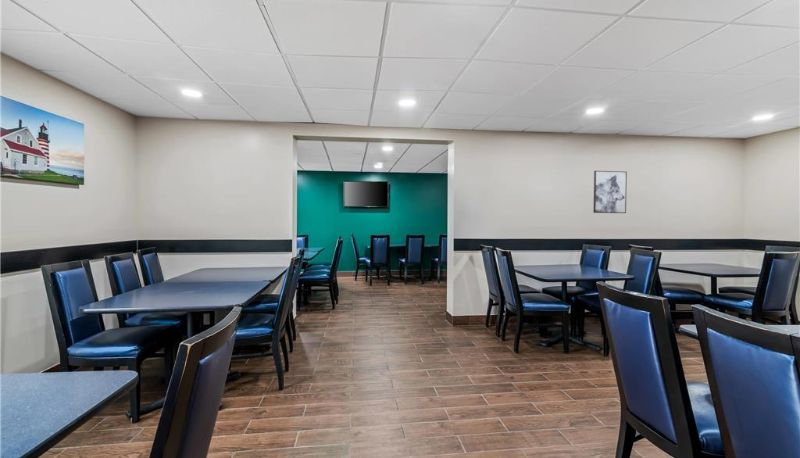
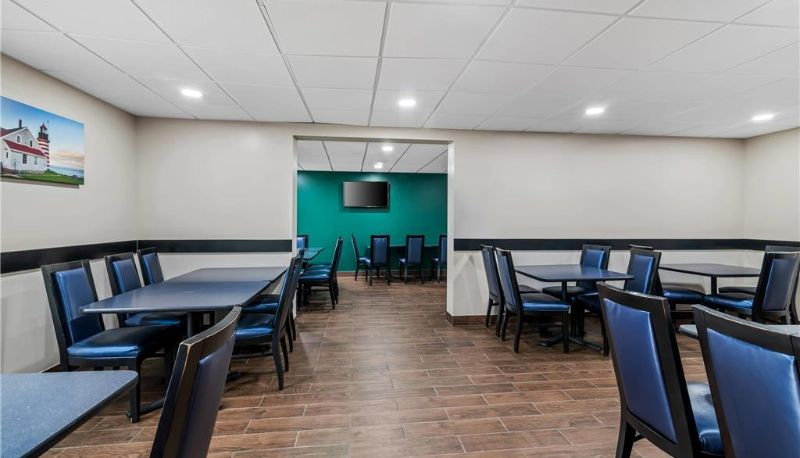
- wall art (610, 192)
